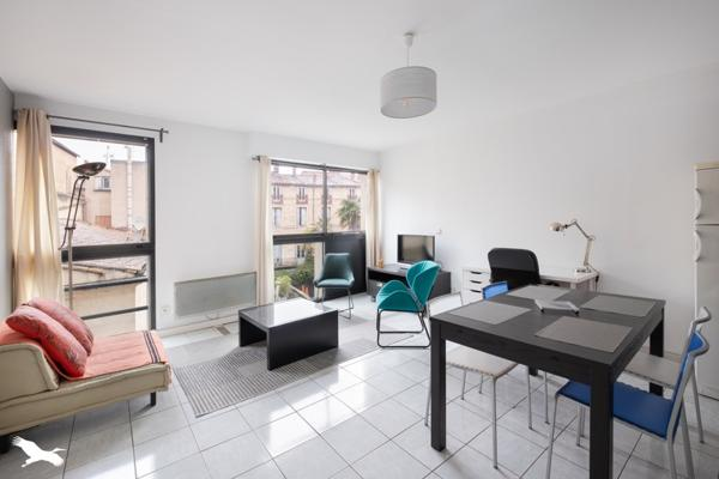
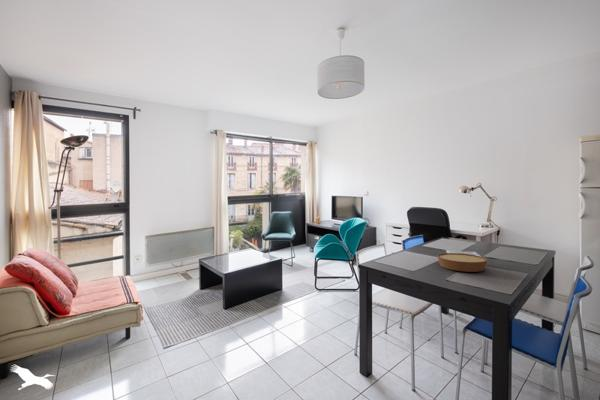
+ bowl (461, 262)
